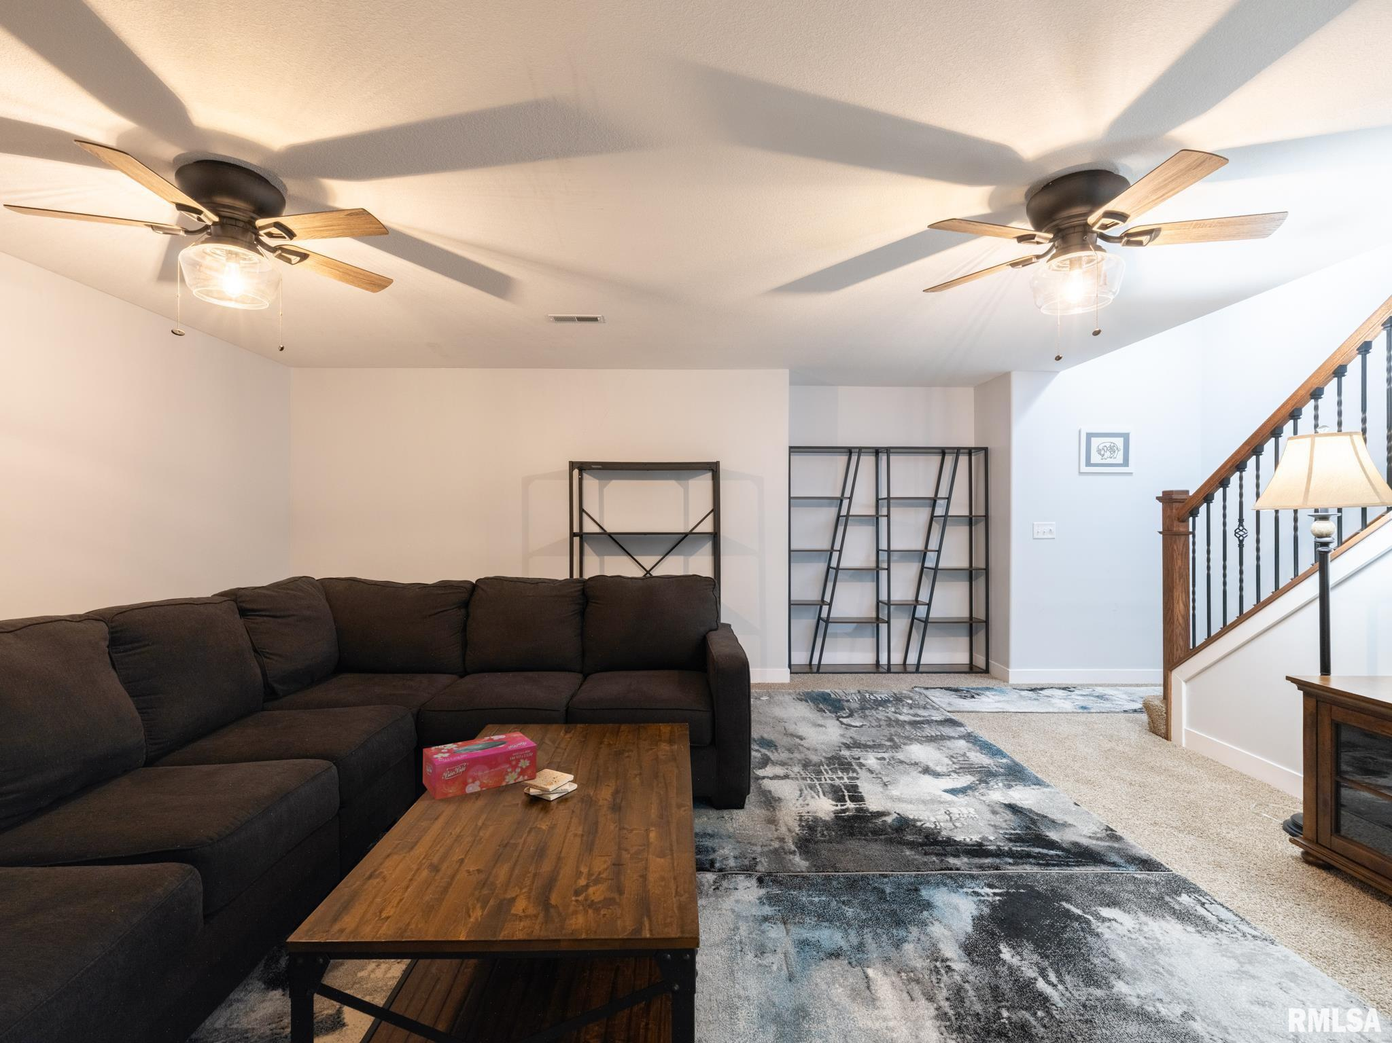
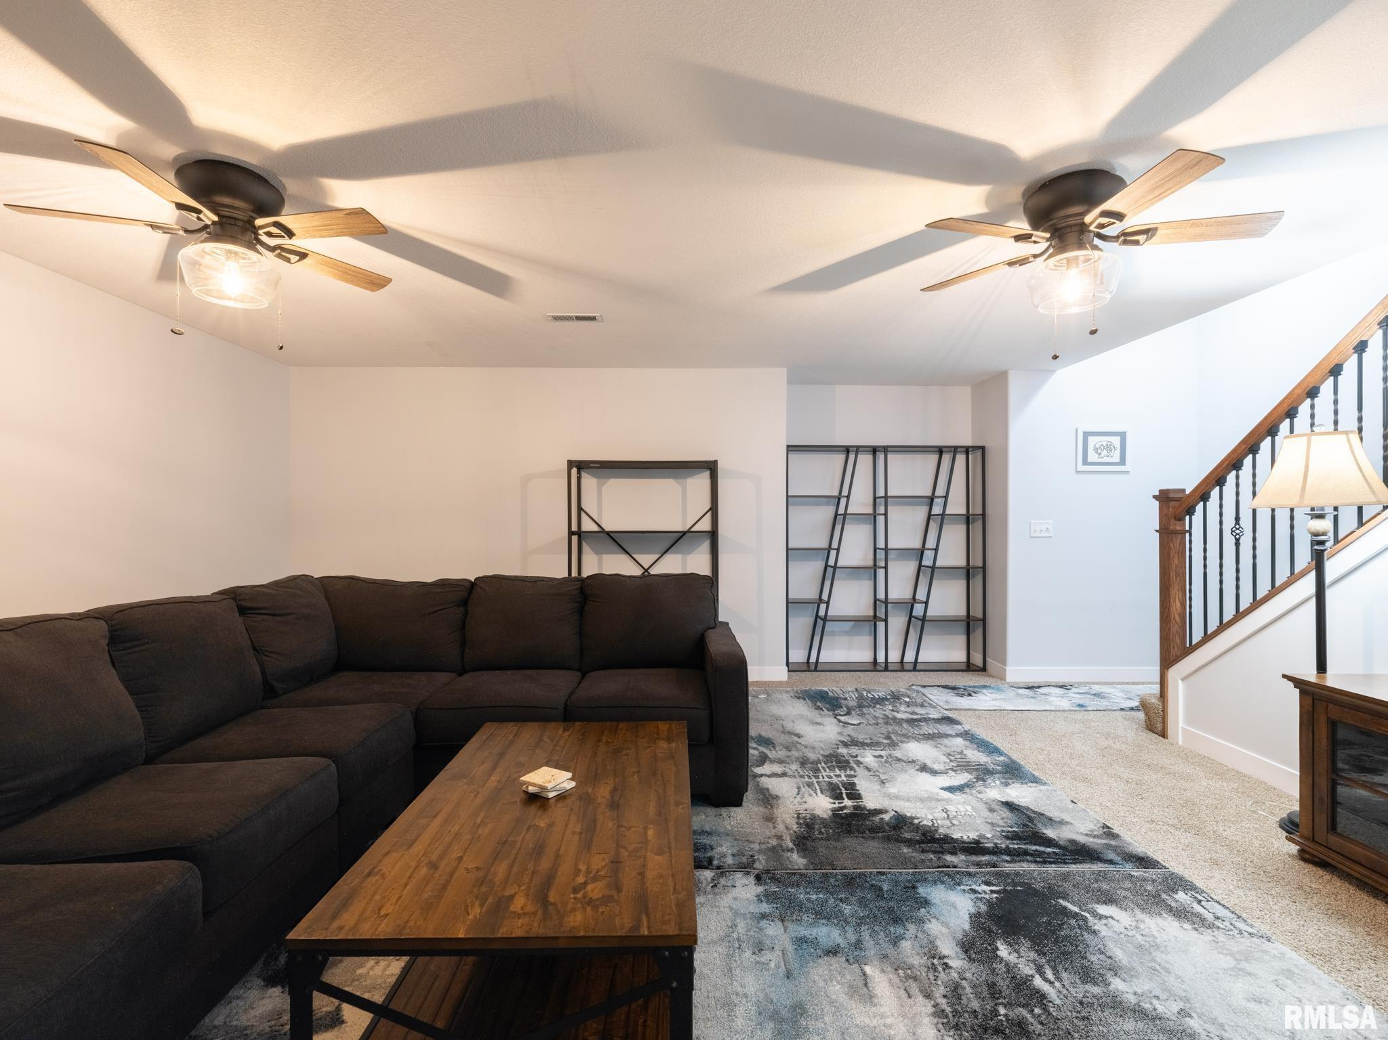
- tissue box (480, 764)
